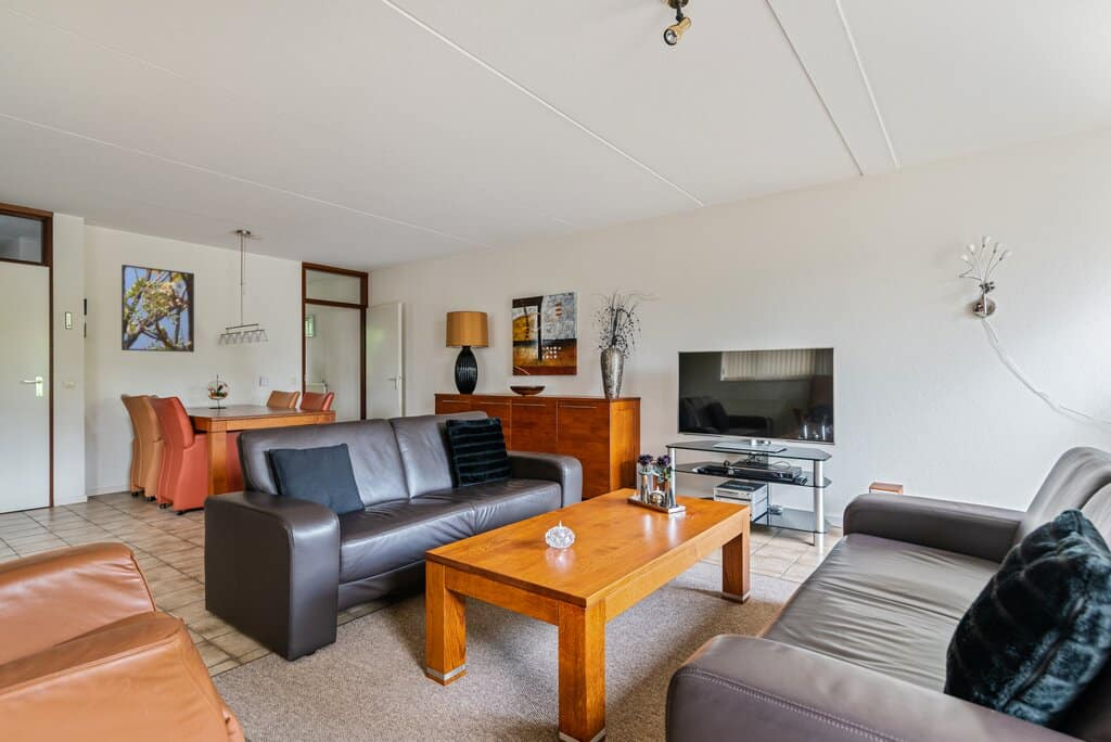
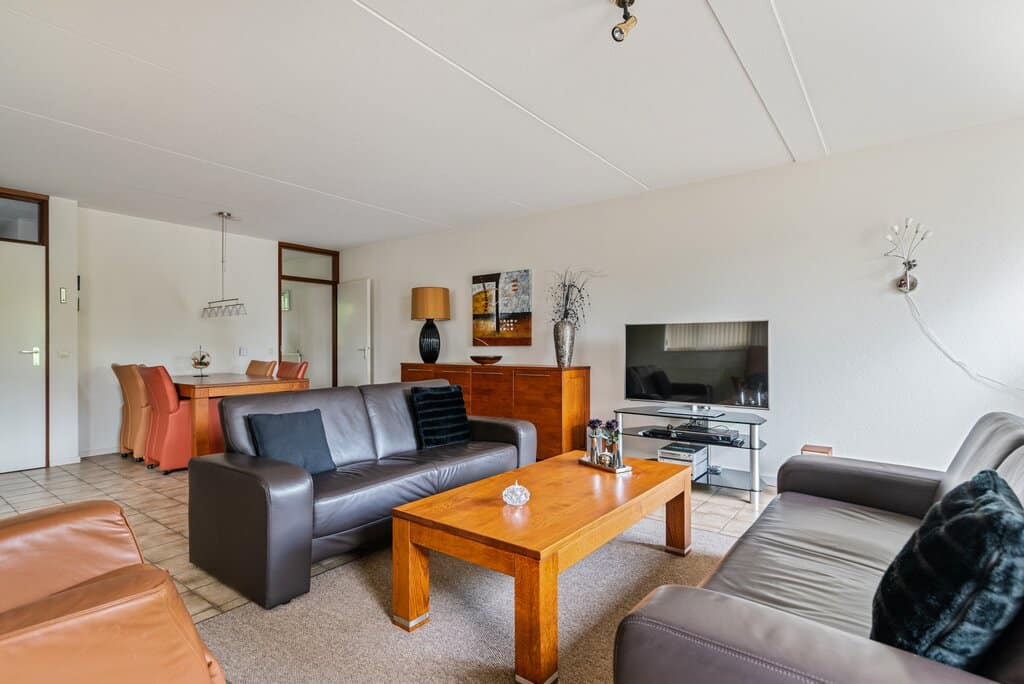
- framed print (158, 309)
